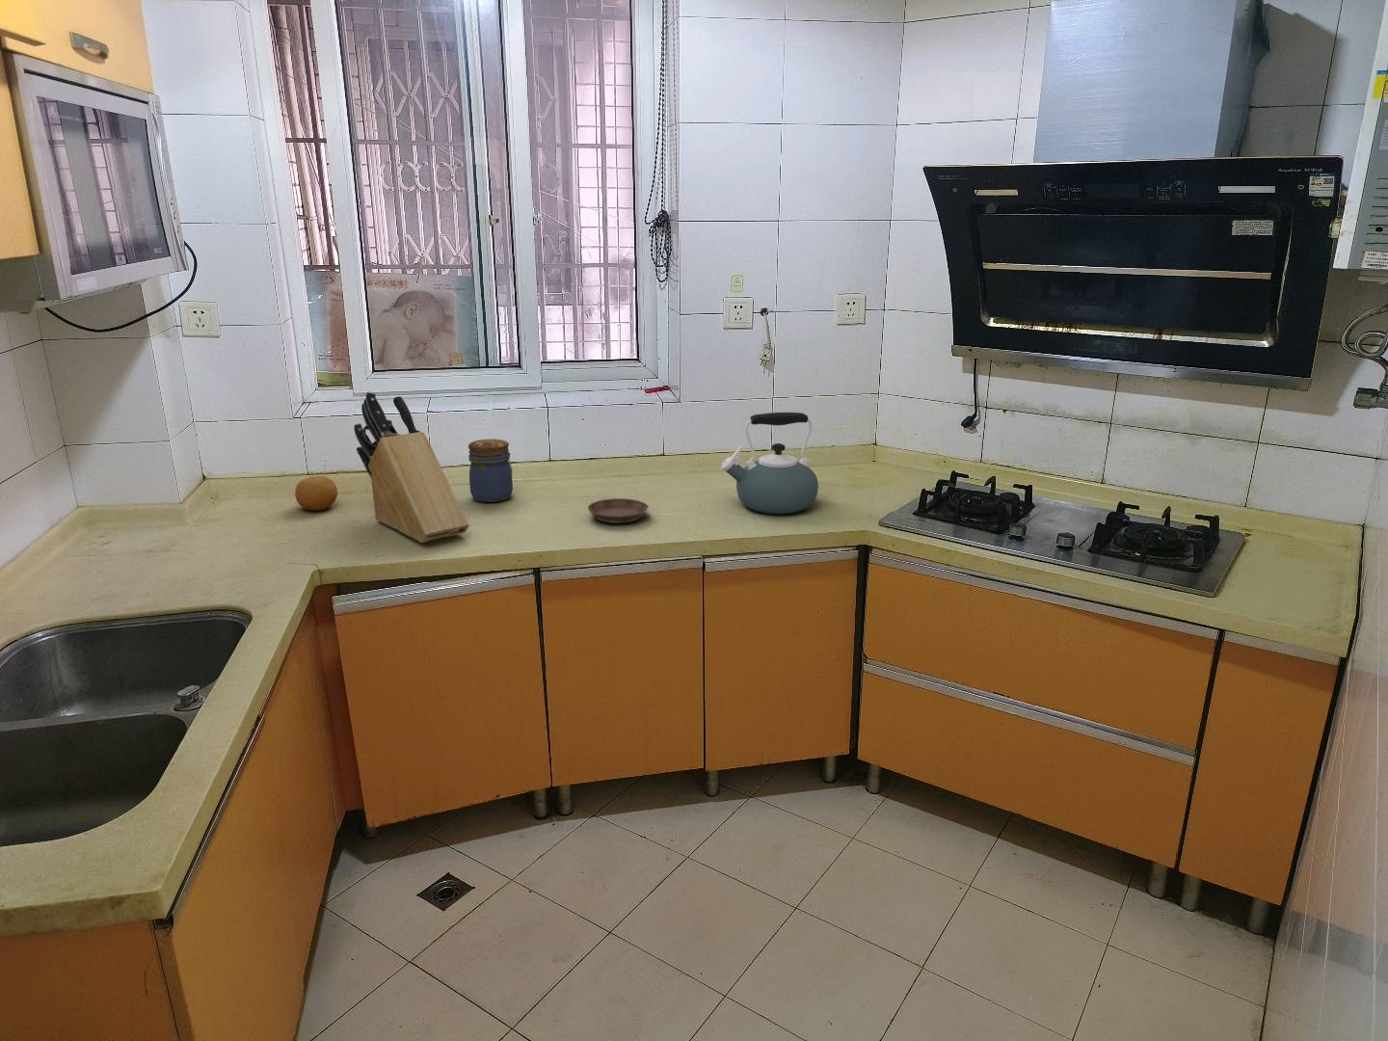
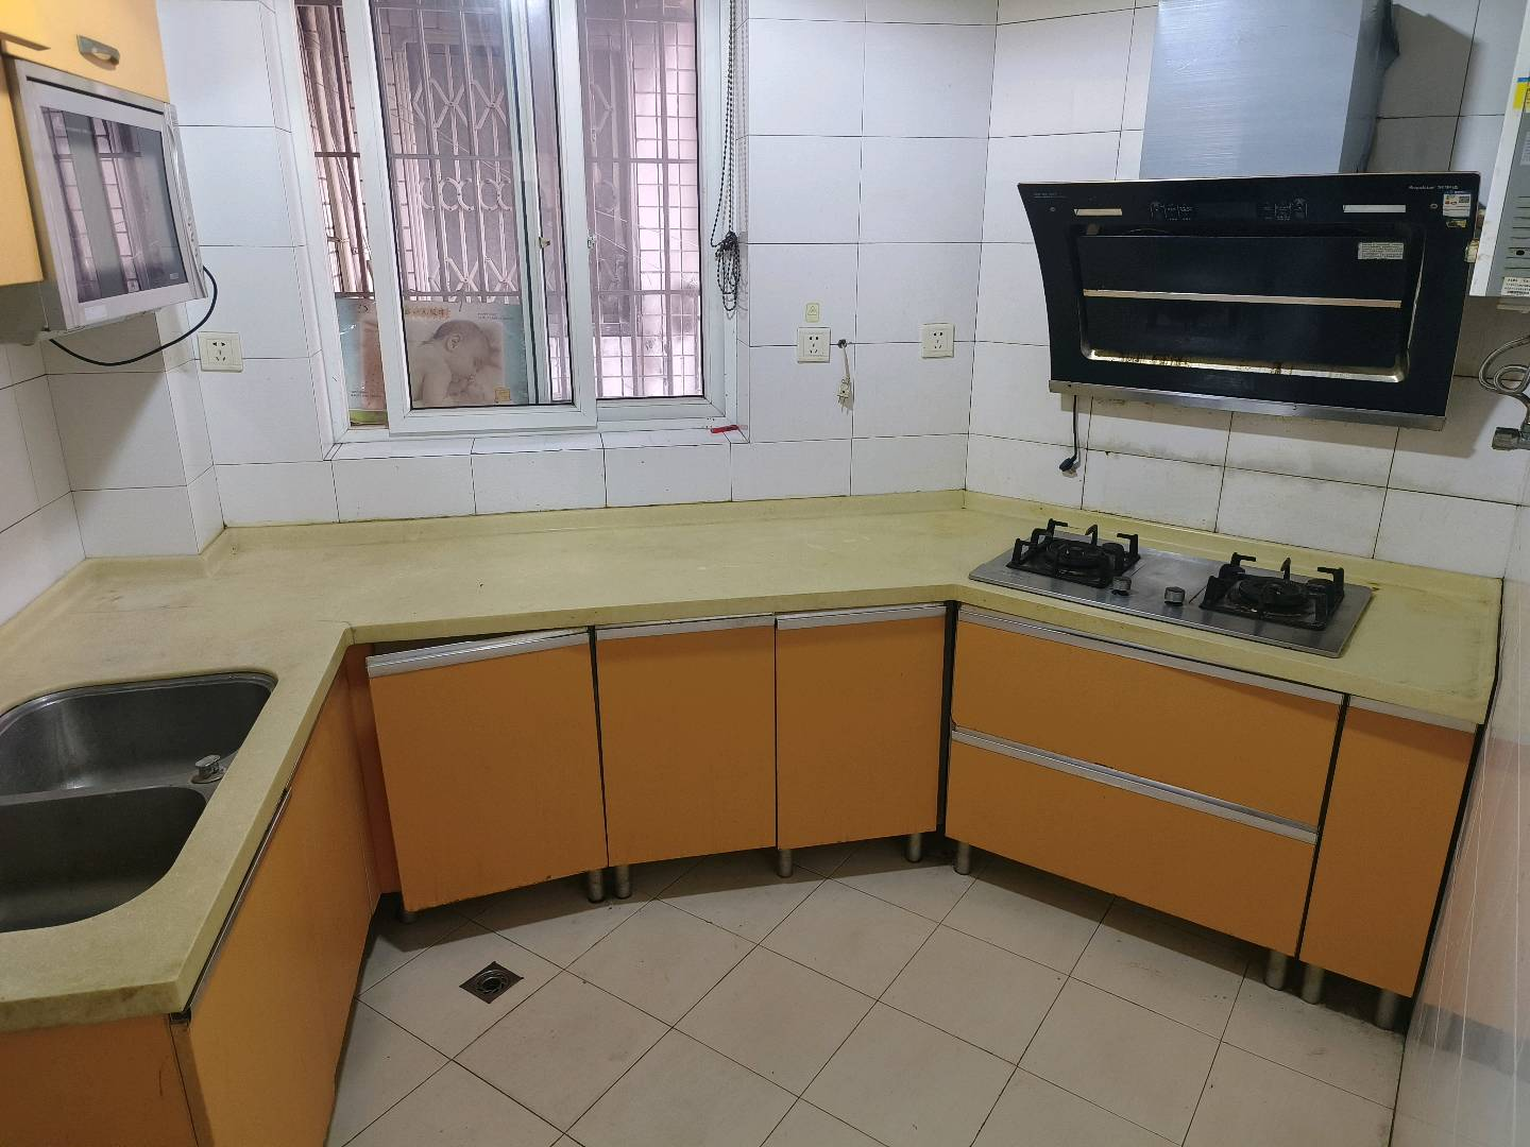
- saucer (617, 511)
- fruit (316, 492)
- knife block (407, 461)
- jar (492, 468)
- kettle (769, 459)
